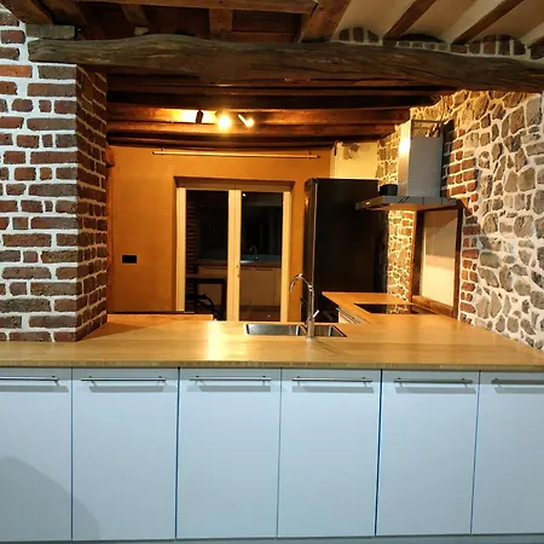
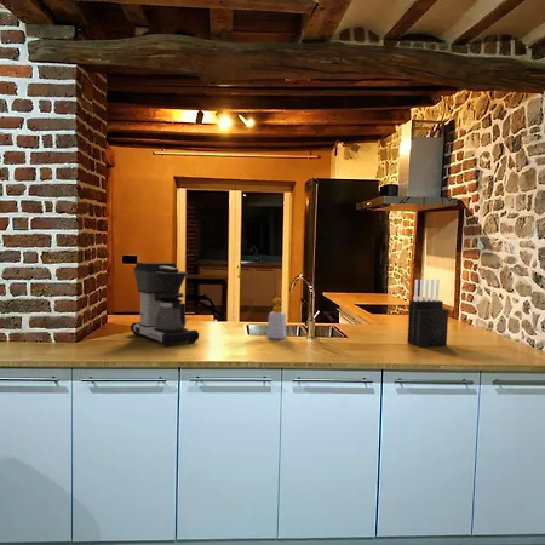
+ knife block (429, 311)
+ coffee maker (164, 300)
+ soap bottle (276, 317)
